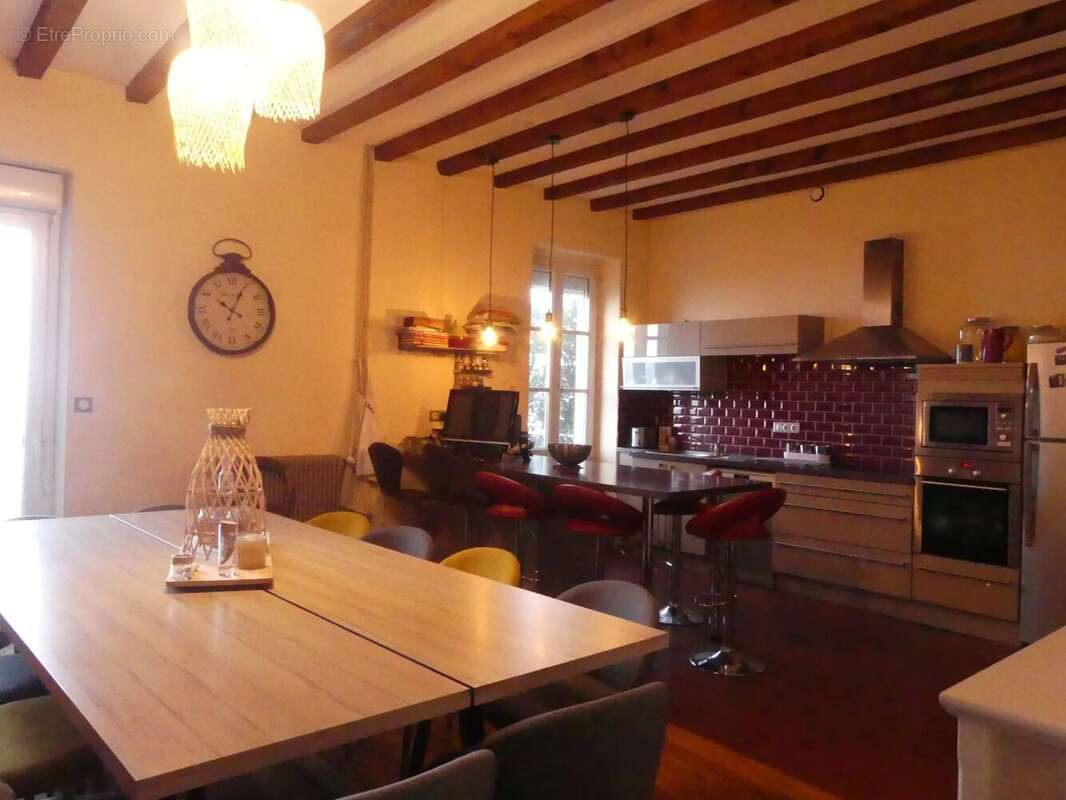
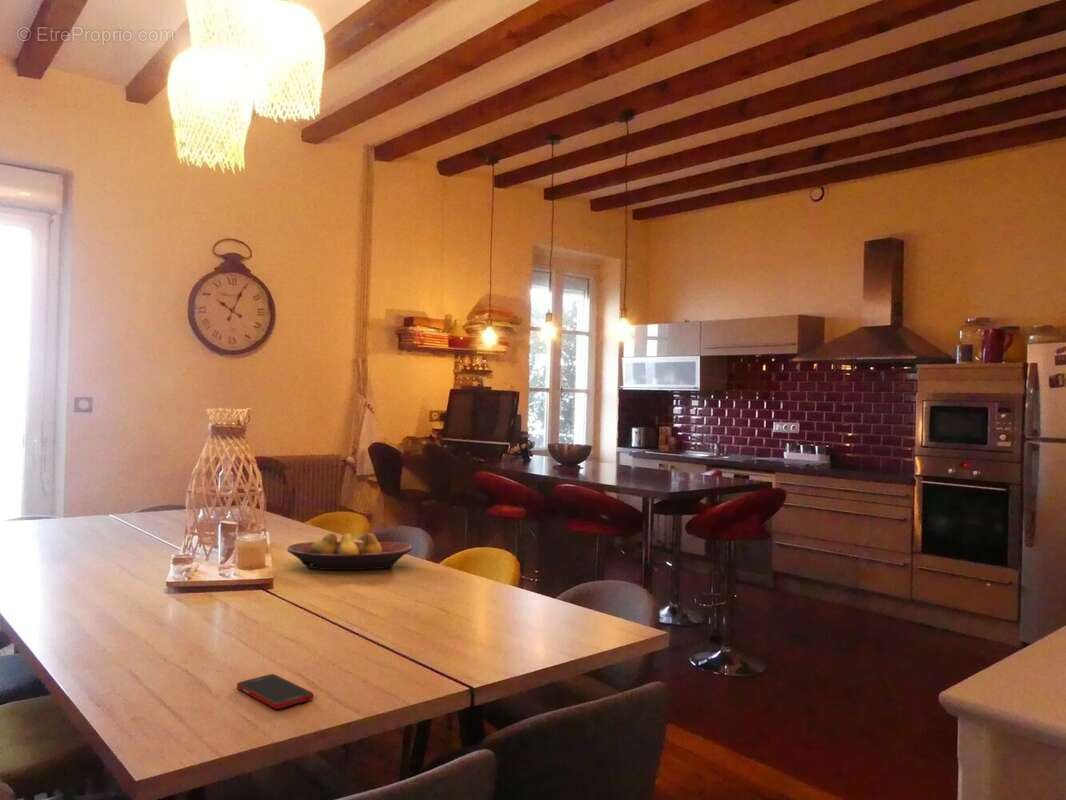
+ cell phone (274, 690)
+ fruit bowl (351, 549)
